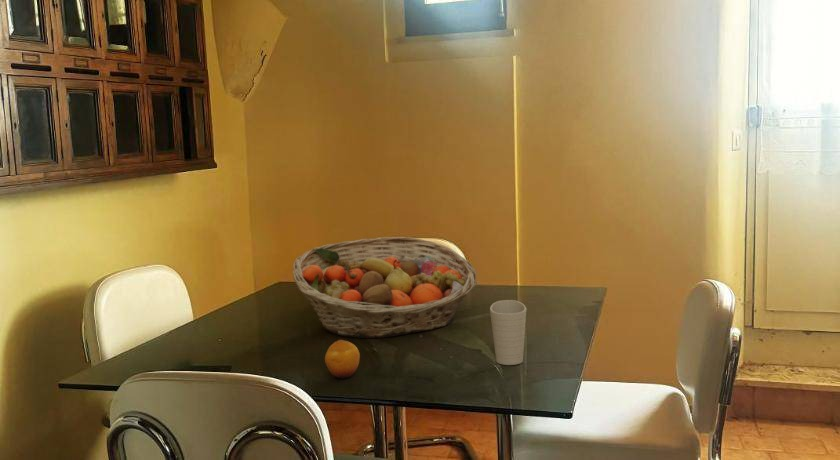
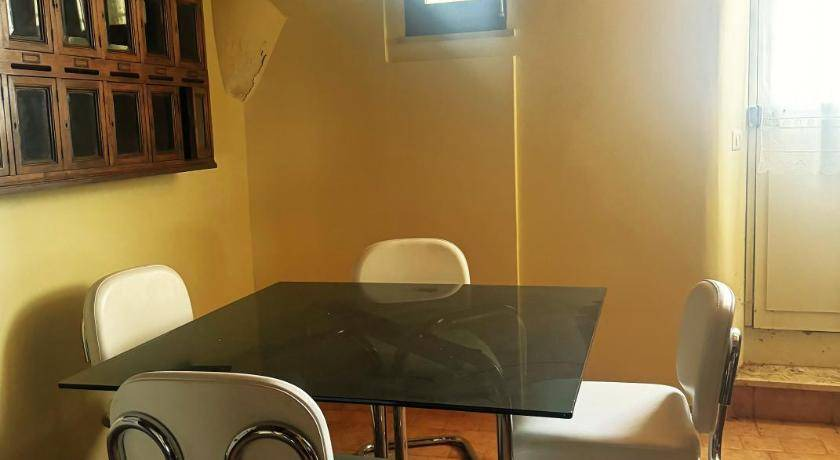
- cup (508, 332)
- fruit basket (385, 284)
- fruit (342, 358)
